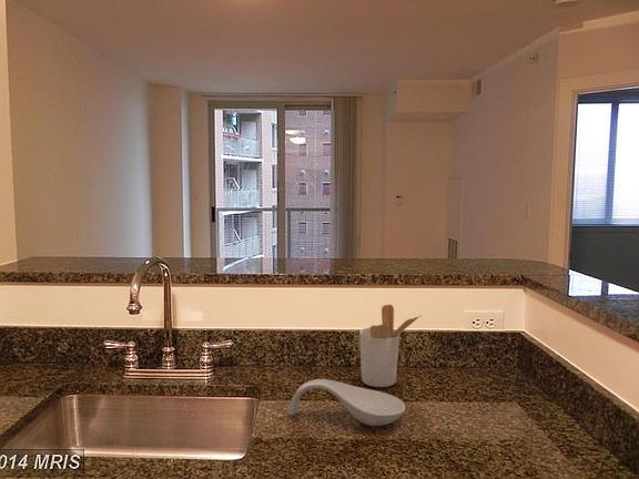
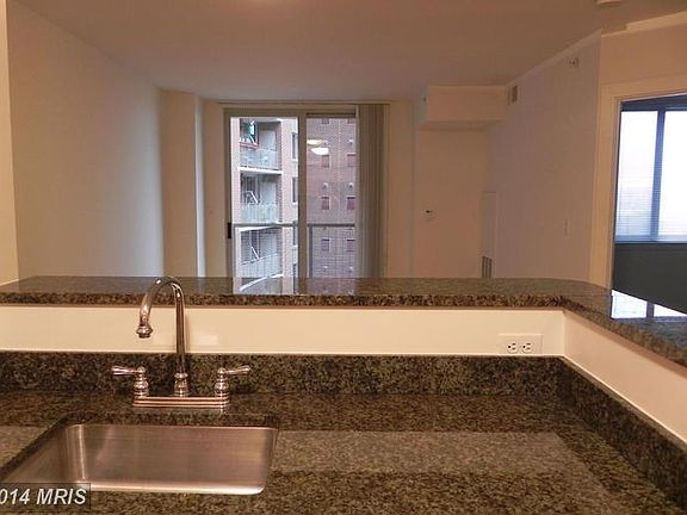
- utensil holder (389, 346)
- spoon rest (346, 400)
